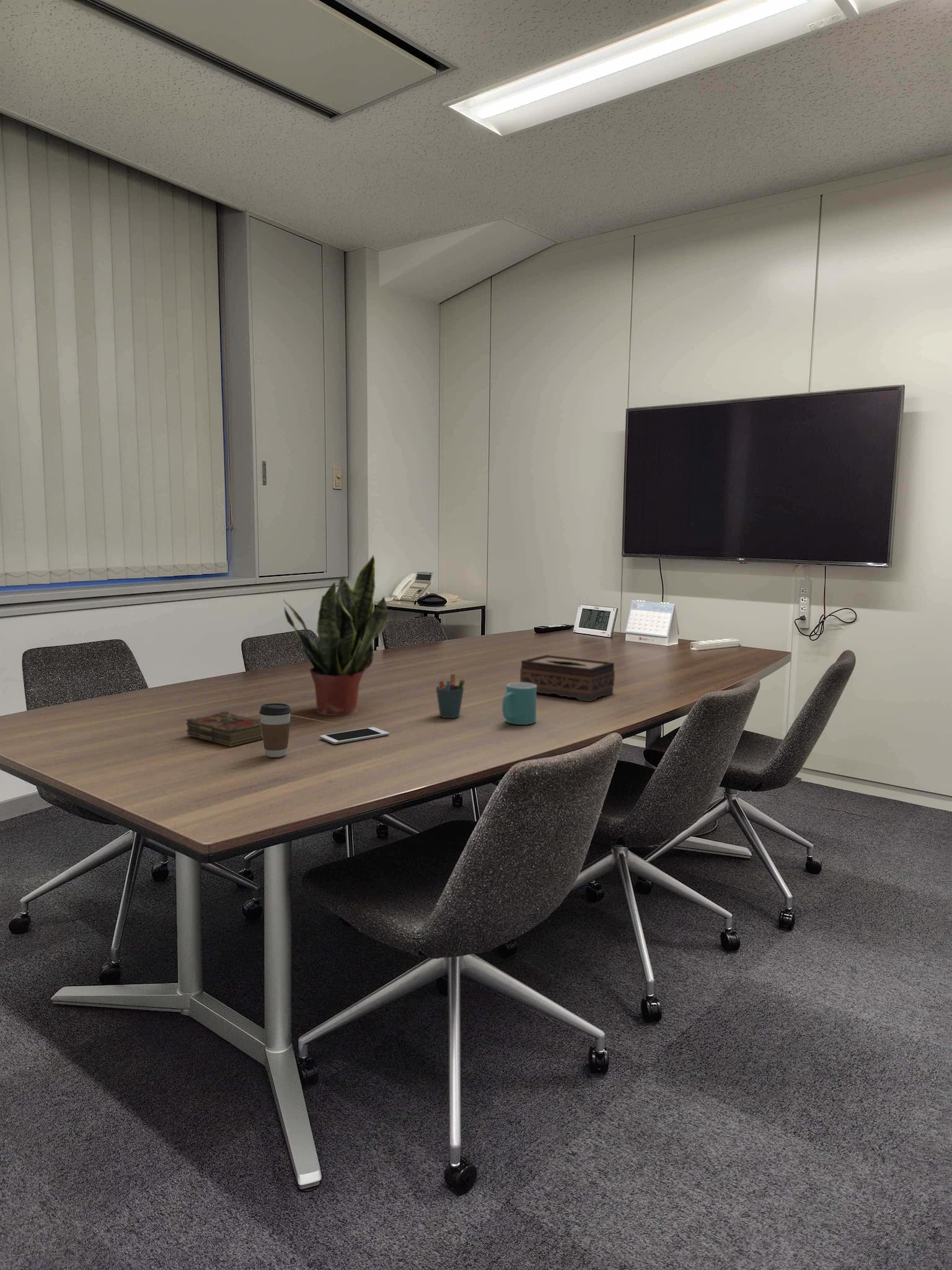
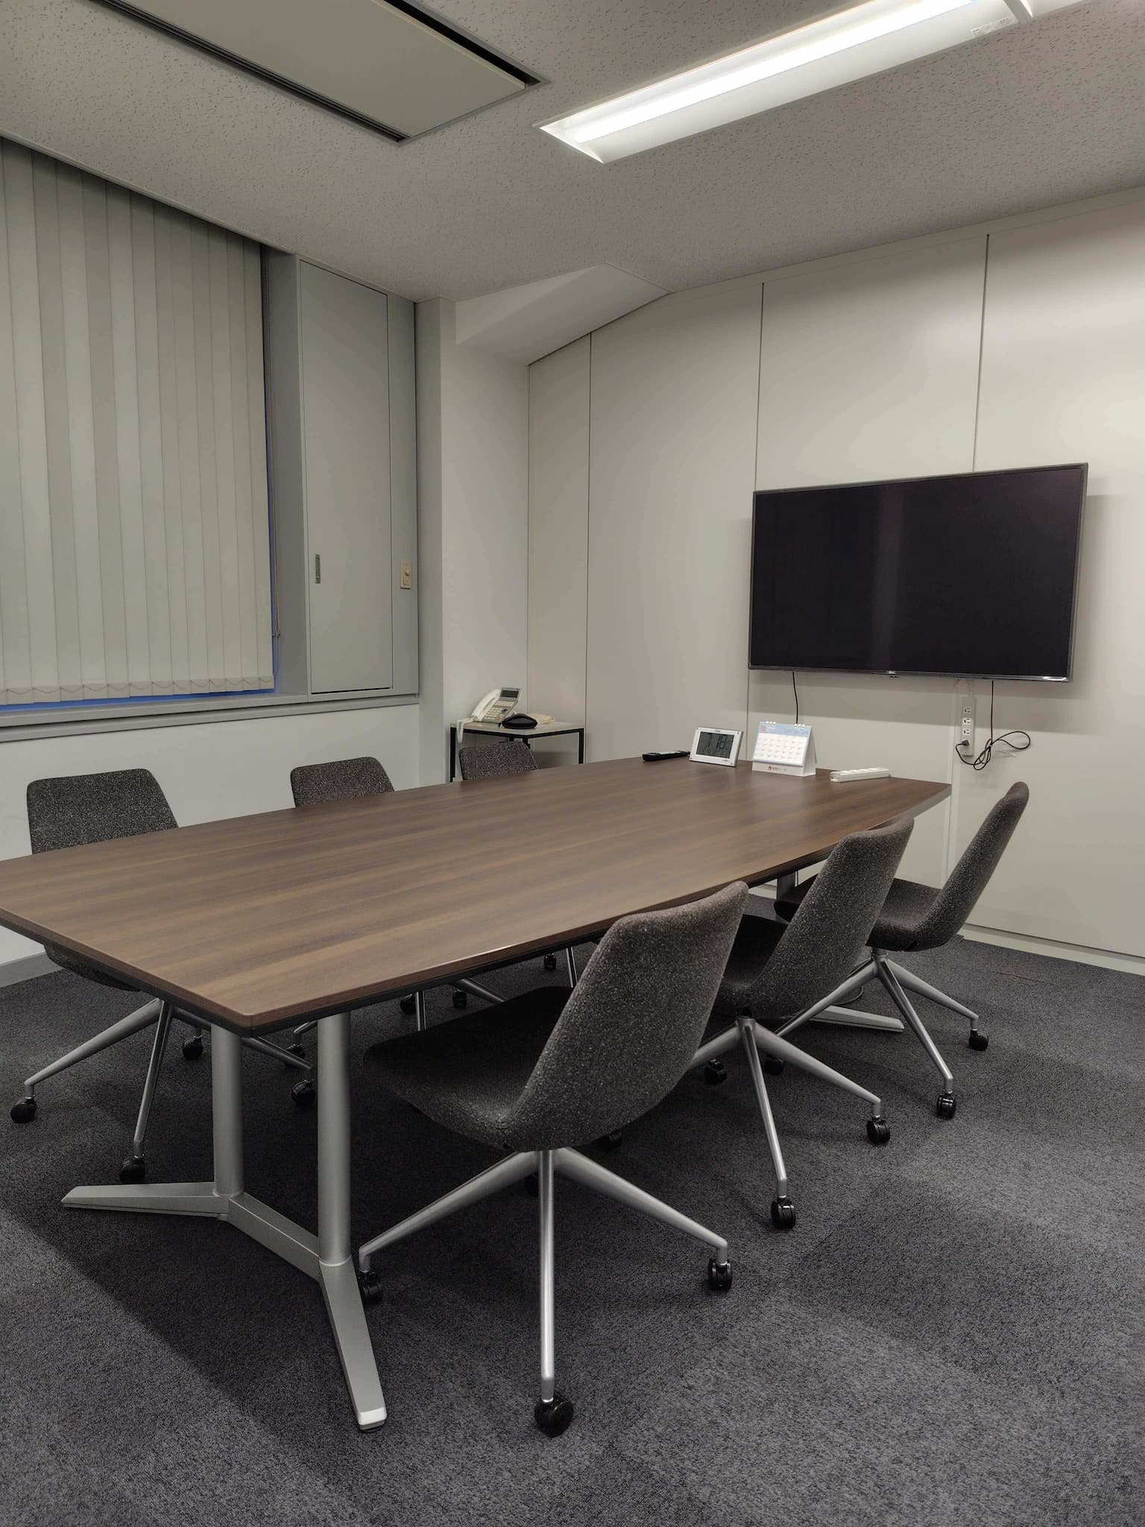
- potted plant (336, 632)
- mug (517, 704)
- book (227, 727)
- tissue box (567, 677)
- coffee cup (275, 730)
- pen holder (449, 694)
- cell phone (355, 735)
